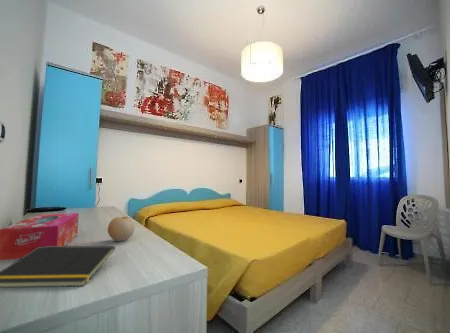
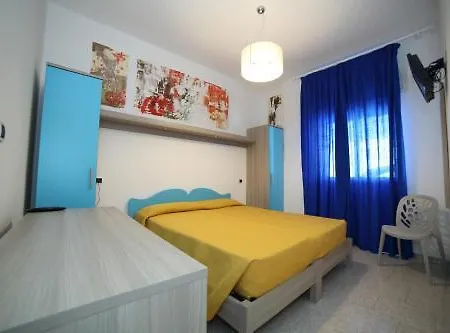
- tissue box (46, 232)
- fruit (121, 228)
- notepad (59, 263)
